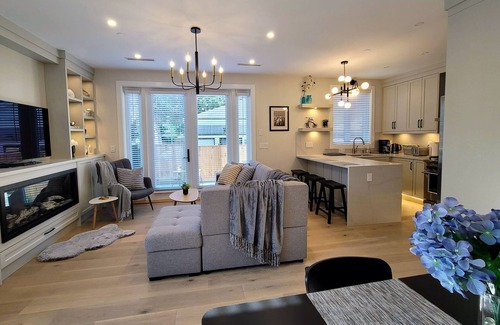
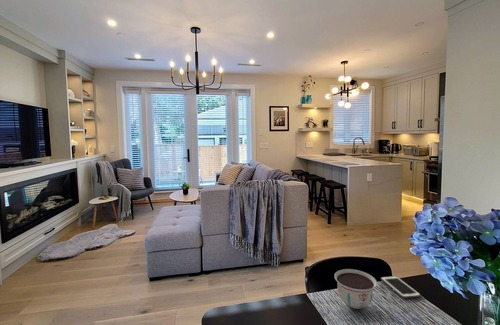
+ bowl (354, 291)
+ cell phone (399, 286)
